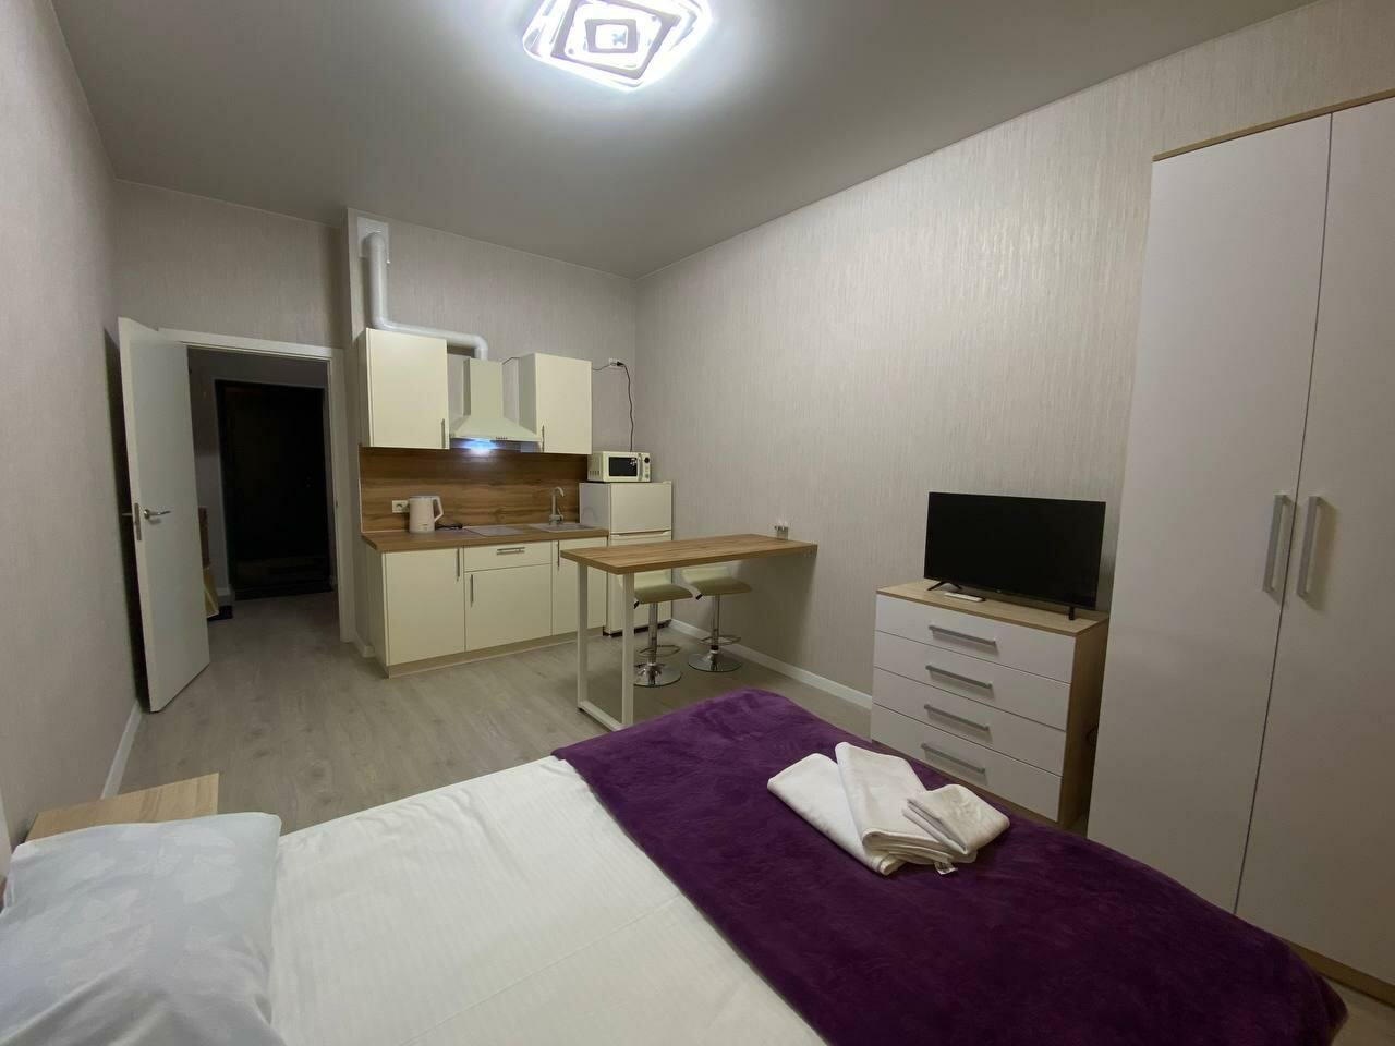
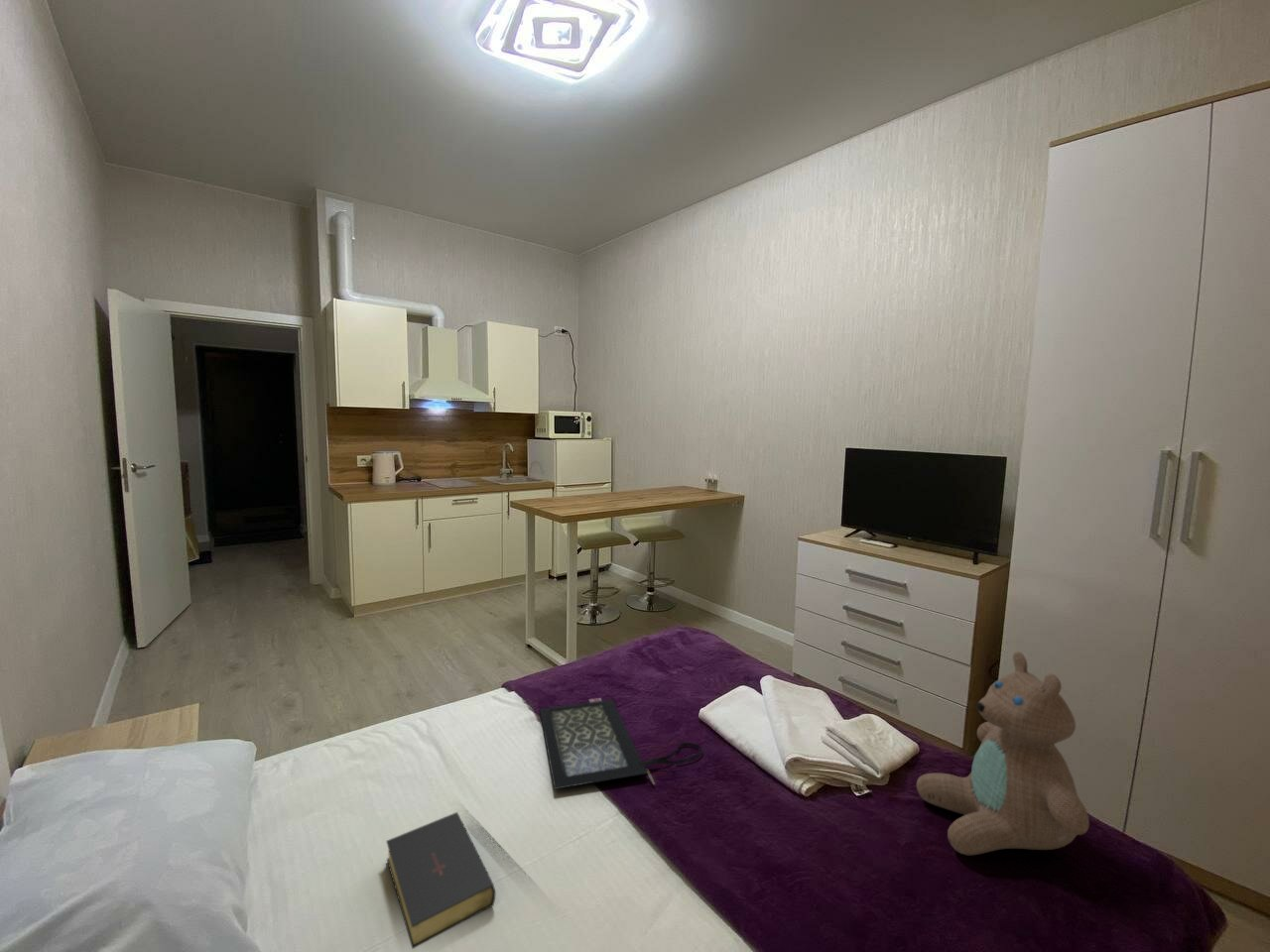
+ bible (435, 862)
+ clutch bag (592, 741)
+ teddy bear (998, 747)
